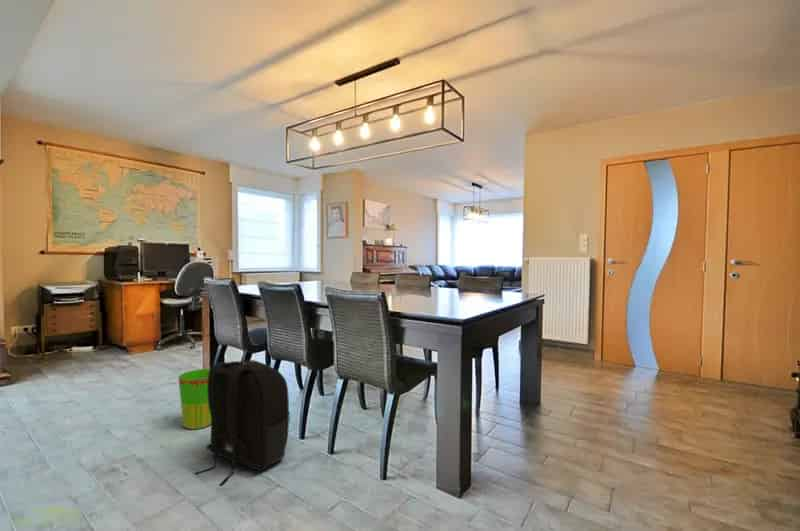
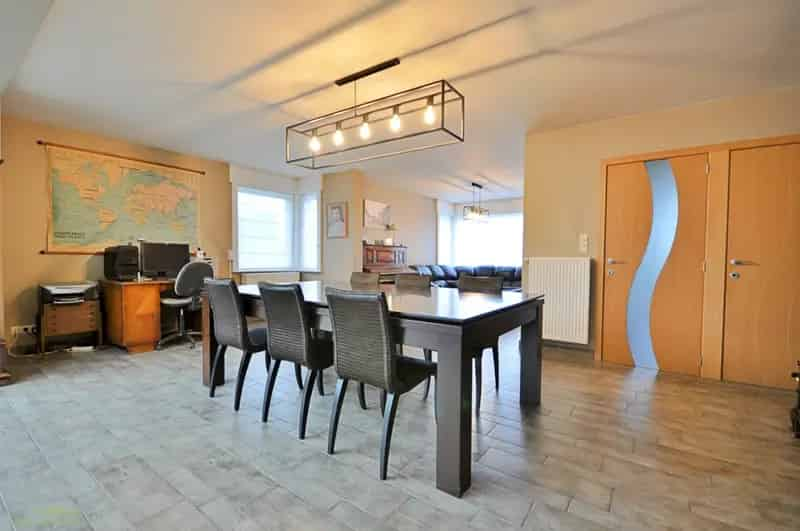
- waste bin (199, 398)
- backpack (242, 410)
